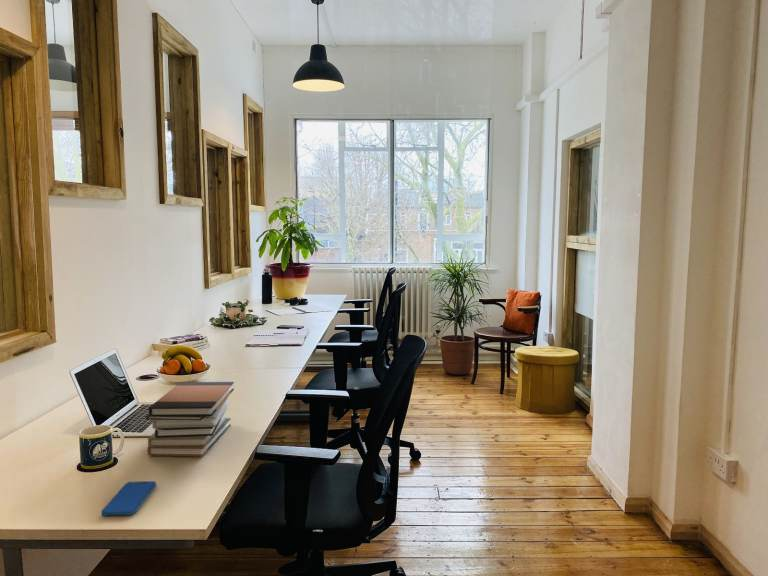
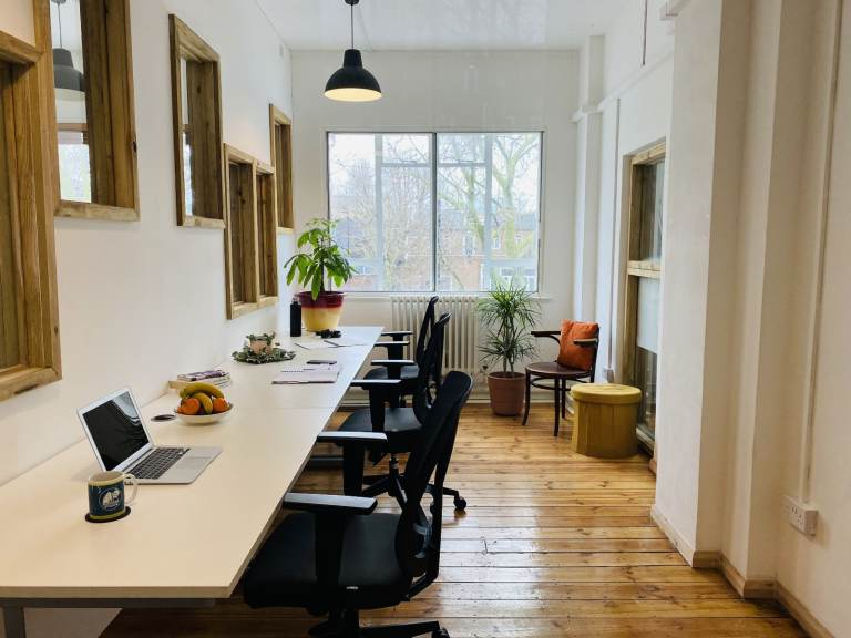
- book stack (193, 416)
- smartphone (130, 497)
